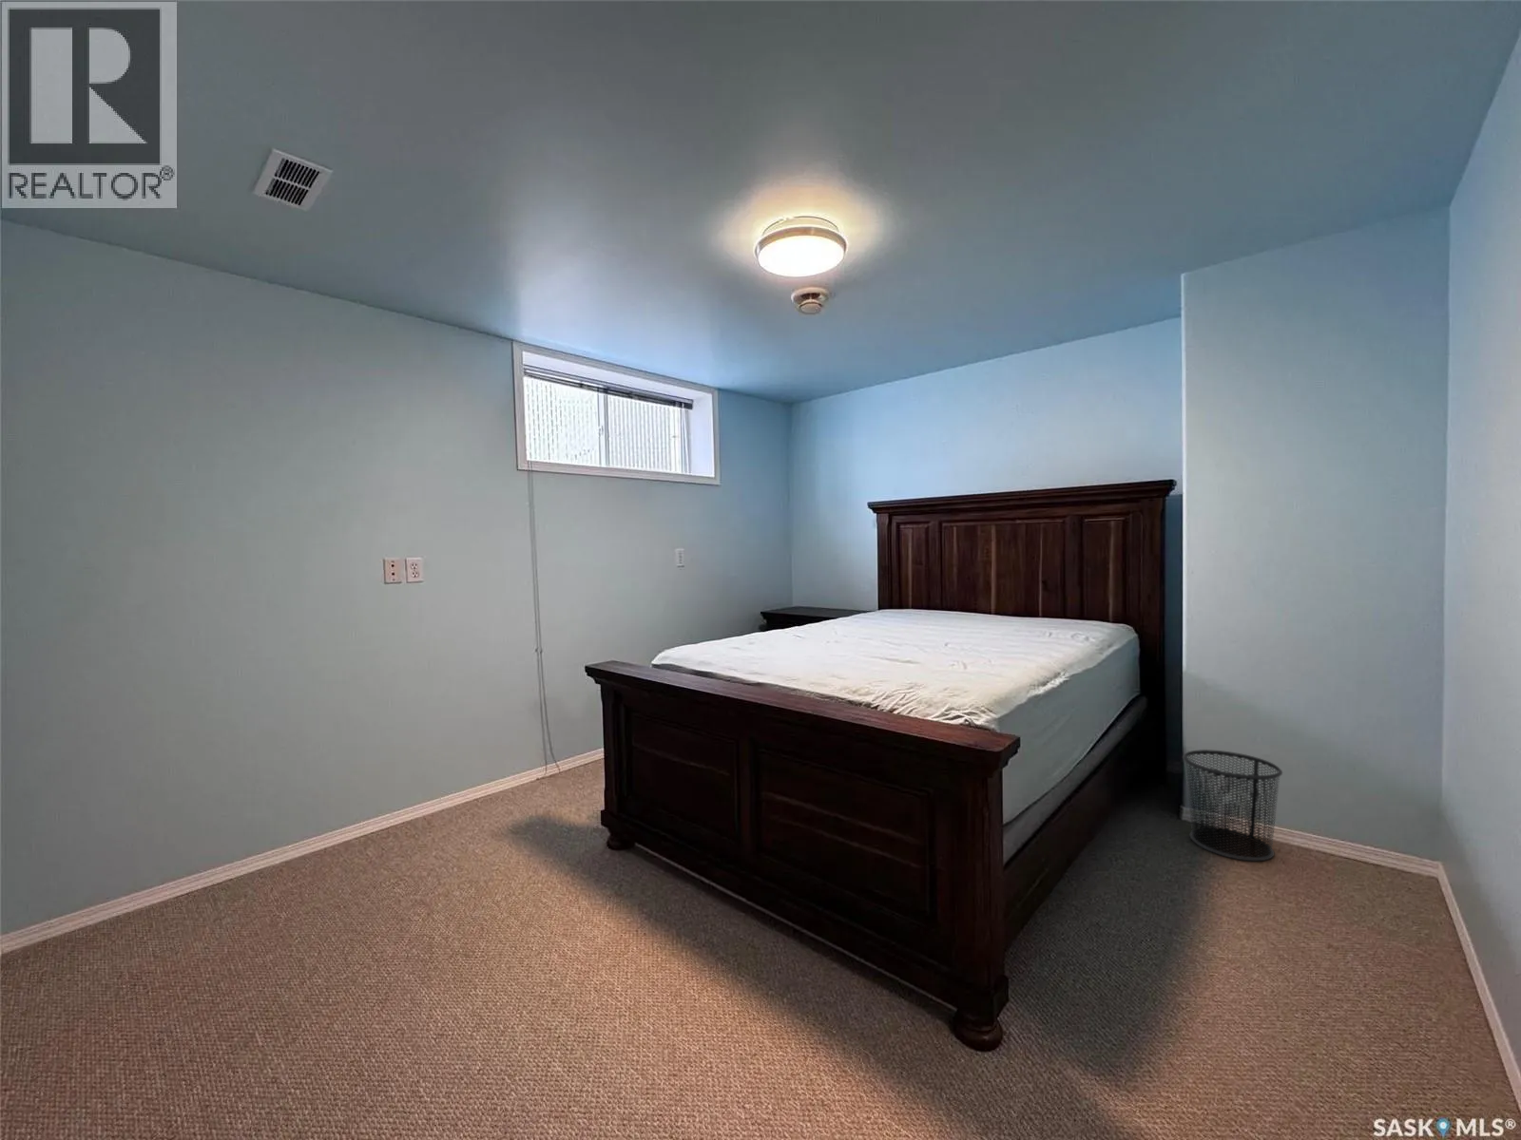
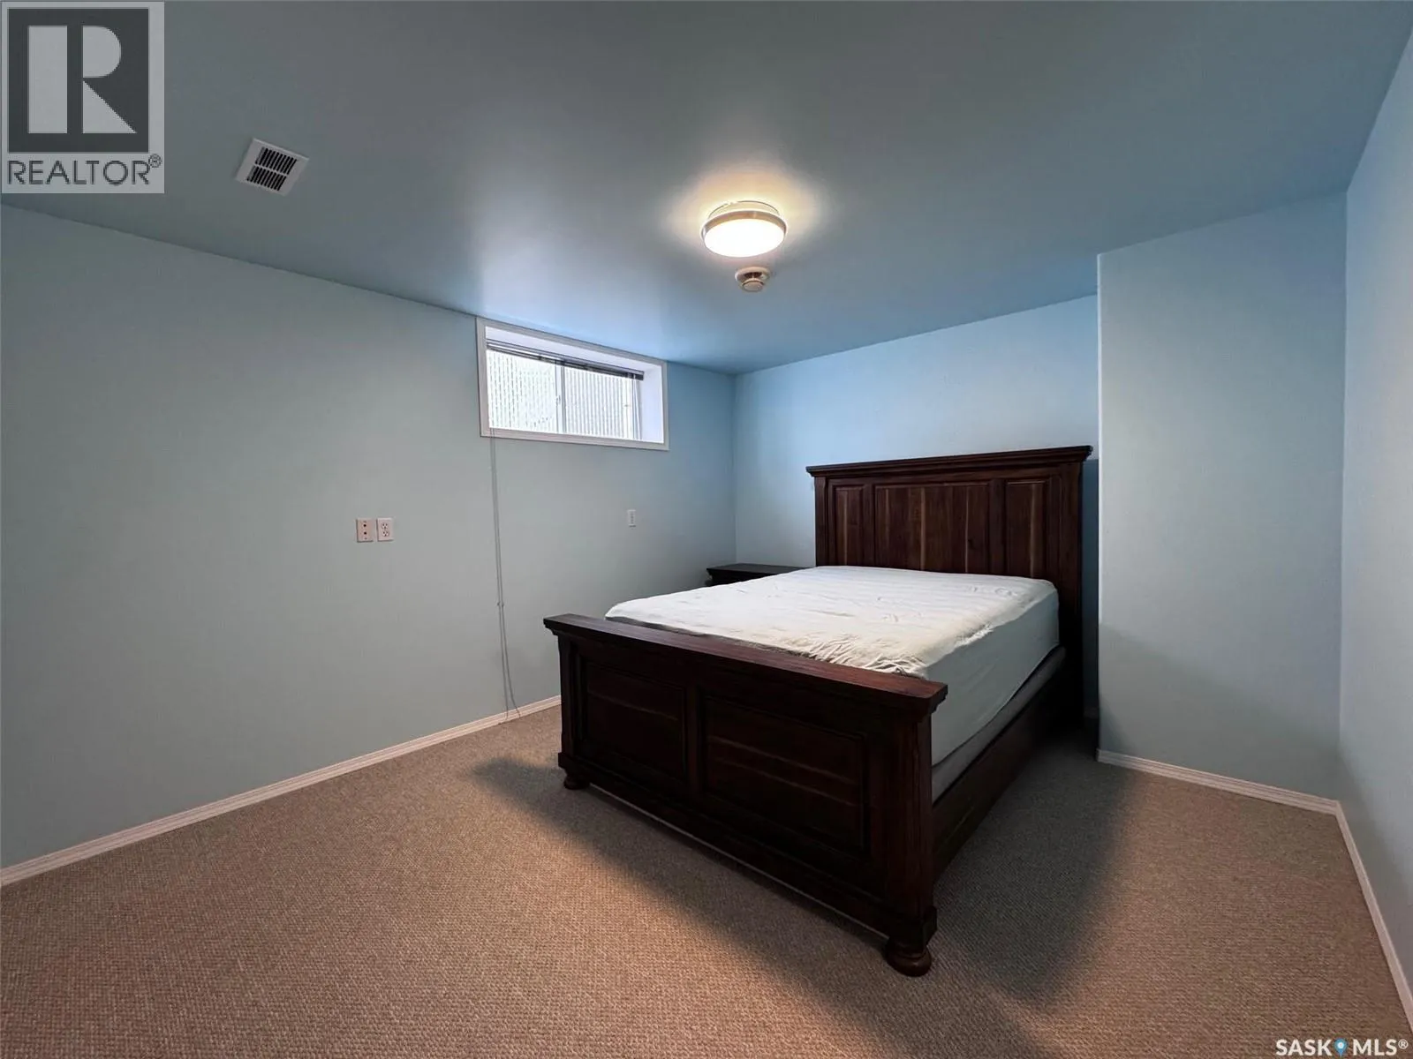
- waste bin (1230, 802)
